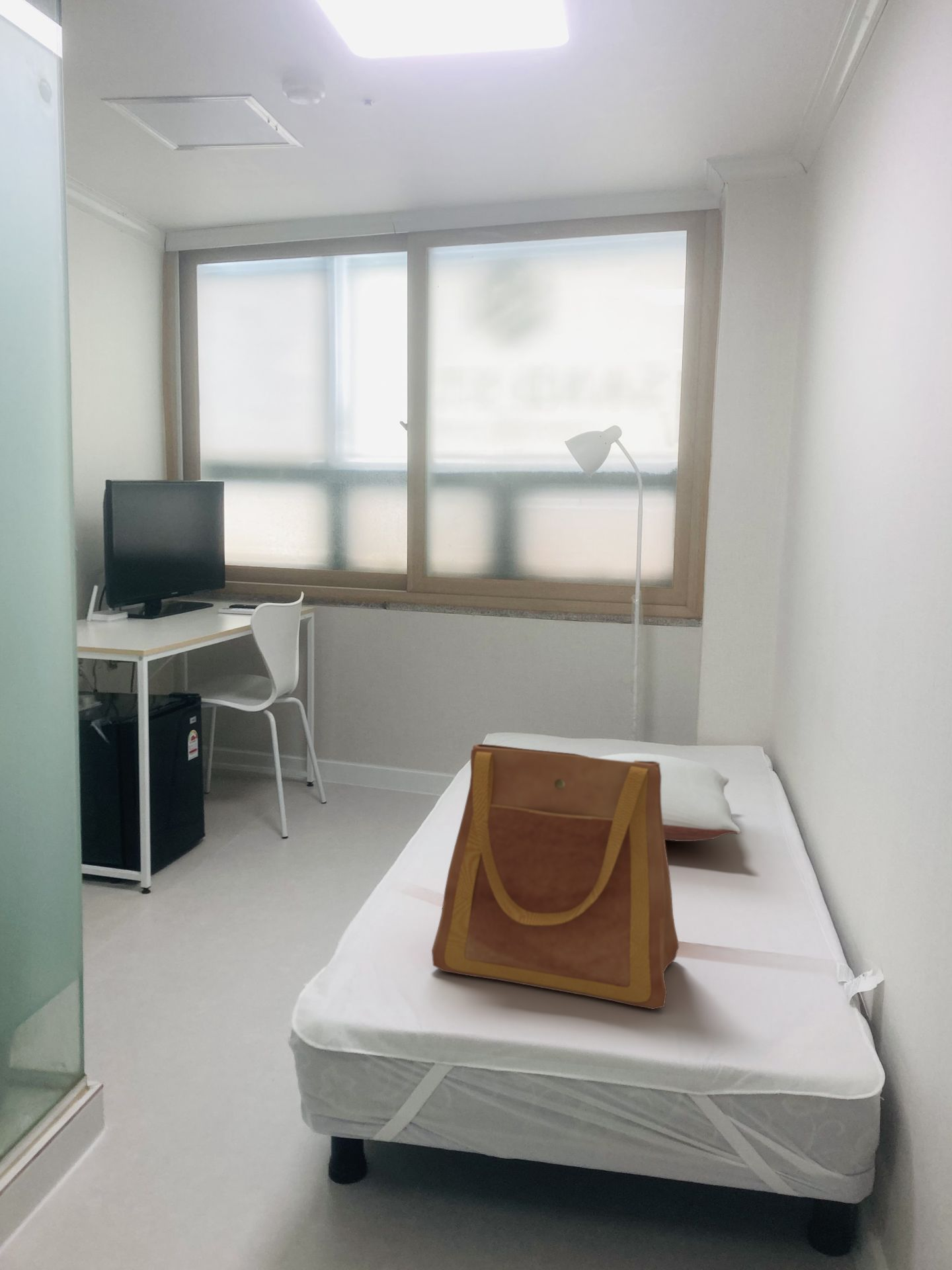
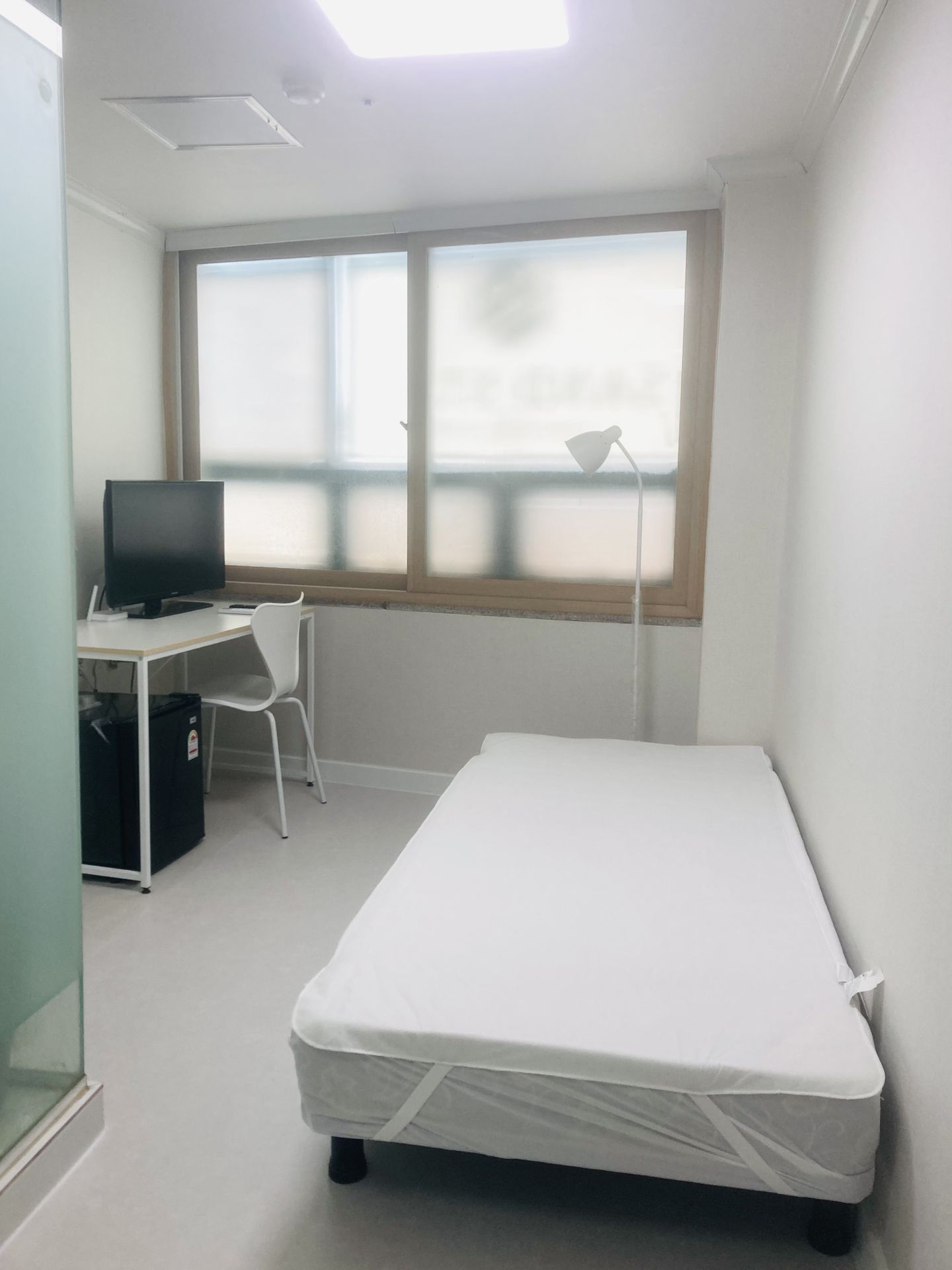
- pillow (661, 798)
- tote bag (559, 861)
